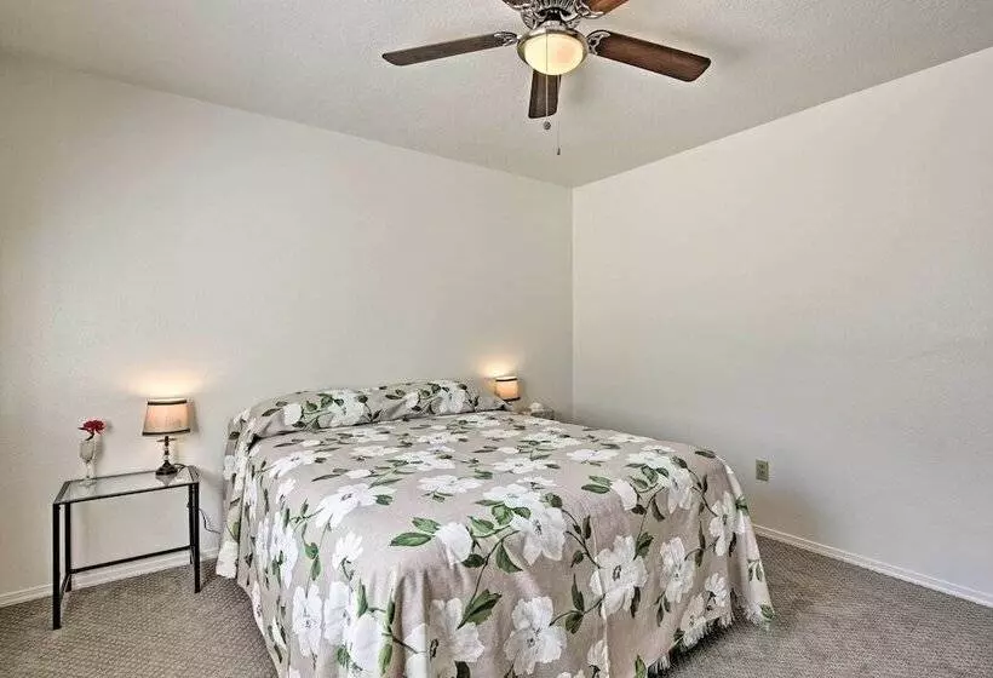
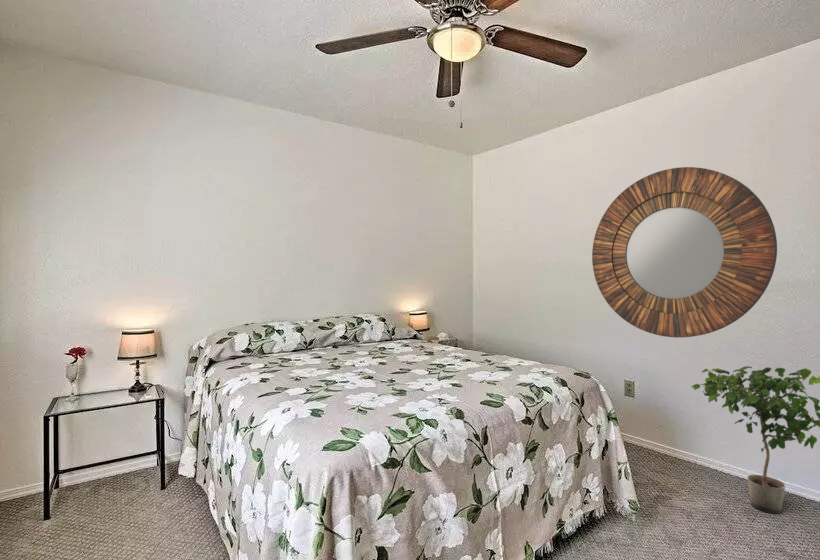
+ potted plant (761, 433)
+ home mirror (670, 253)
